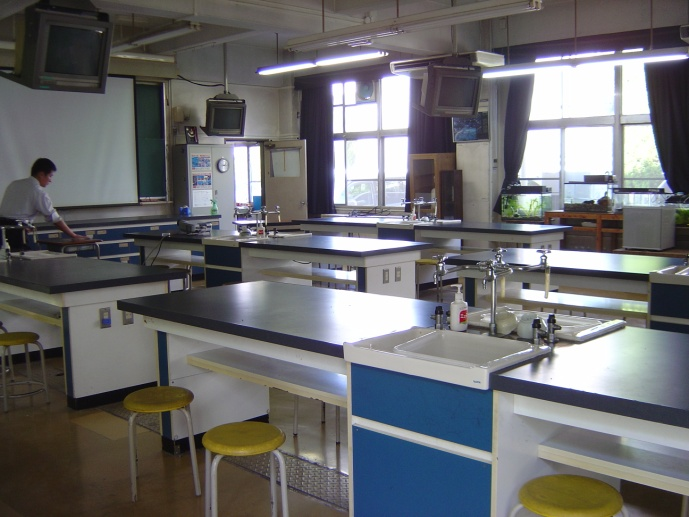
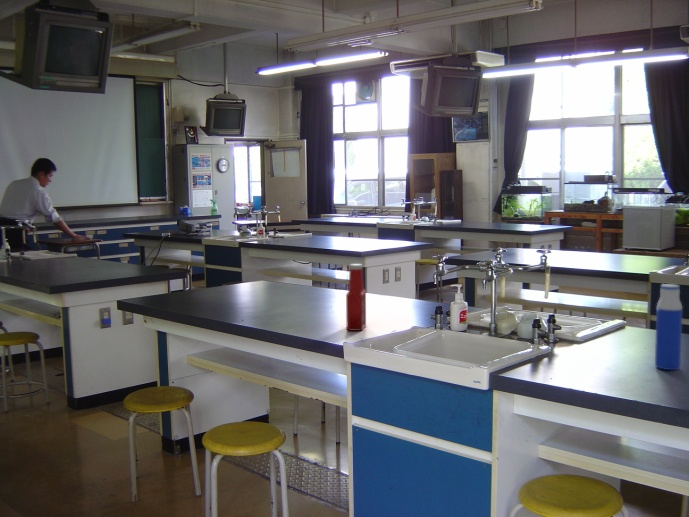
+ water bottle (668, 326)
+ soap bottle (356, 296)
